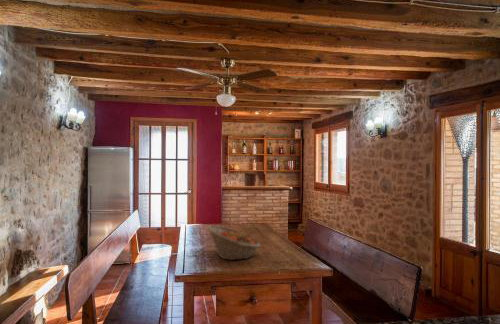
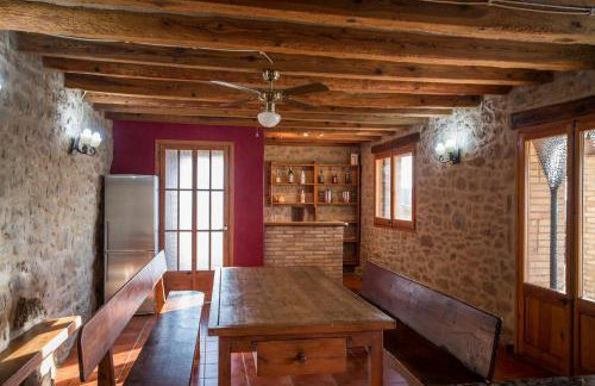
- fruit basket (233, 240)
